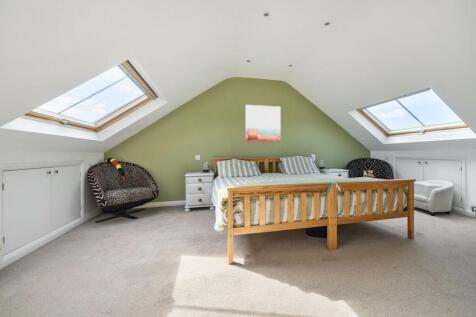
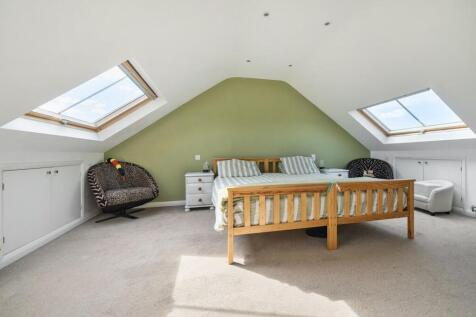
- wall art (263, 123)
